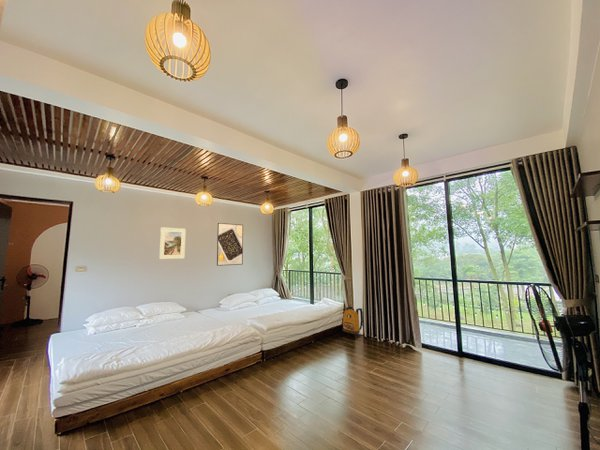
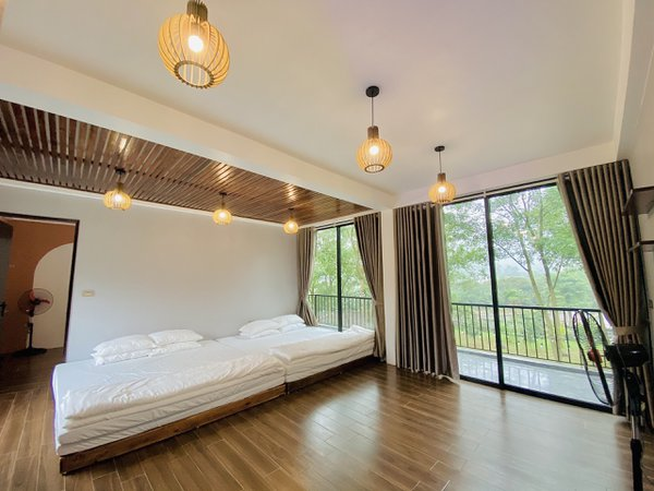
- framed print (230, 244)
- backpack (353, 322)
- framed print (172, 243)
